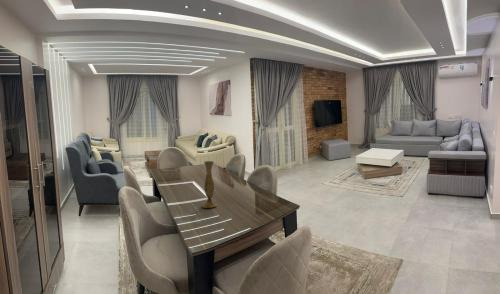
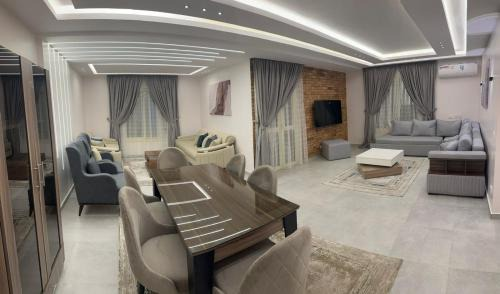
- vase (208, 184)
